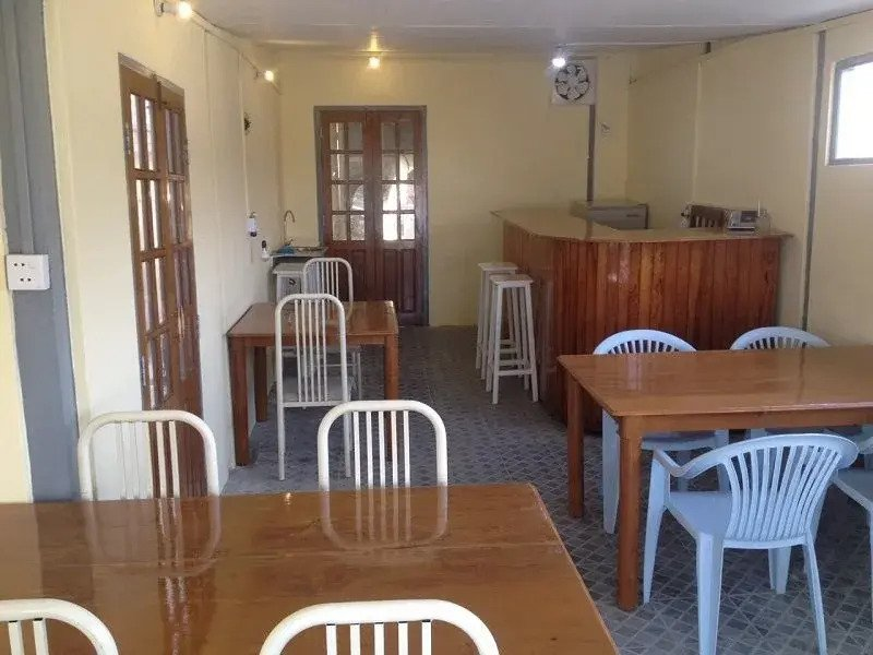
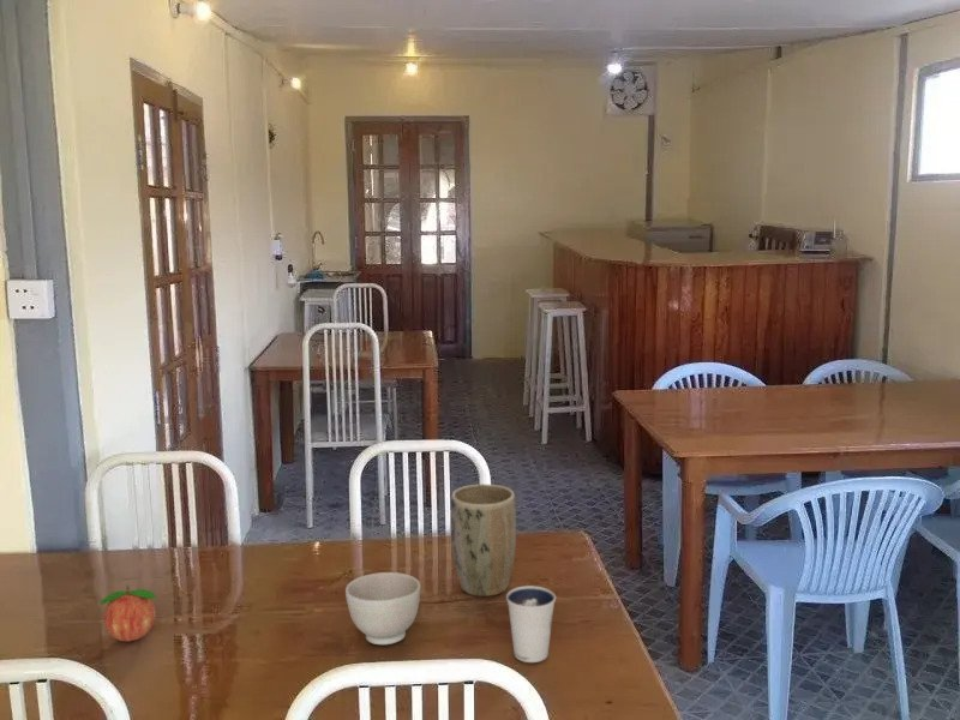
+ fruit (130, 611)
+ bowl (383, 610)
+ plant pot (484, 540)
+ dixie cup (530, 625)
